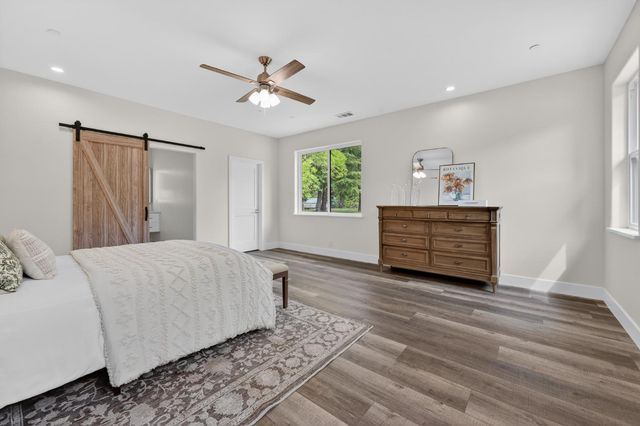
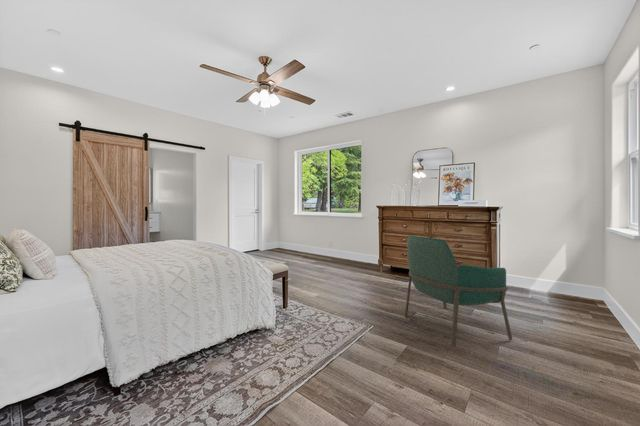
+ armchair (452, 281)
